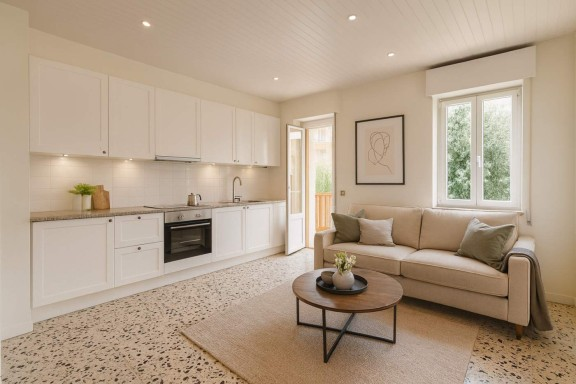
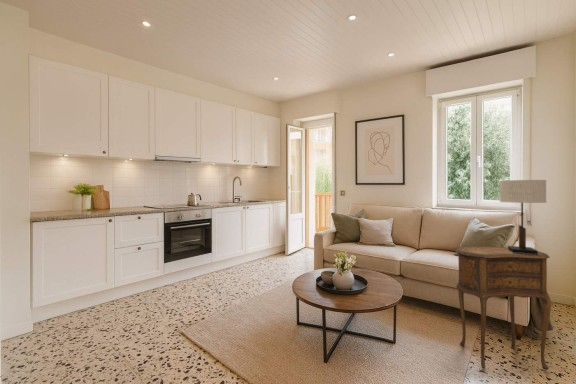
+ side table (498, 296)
+ table lamp (522, 215)
